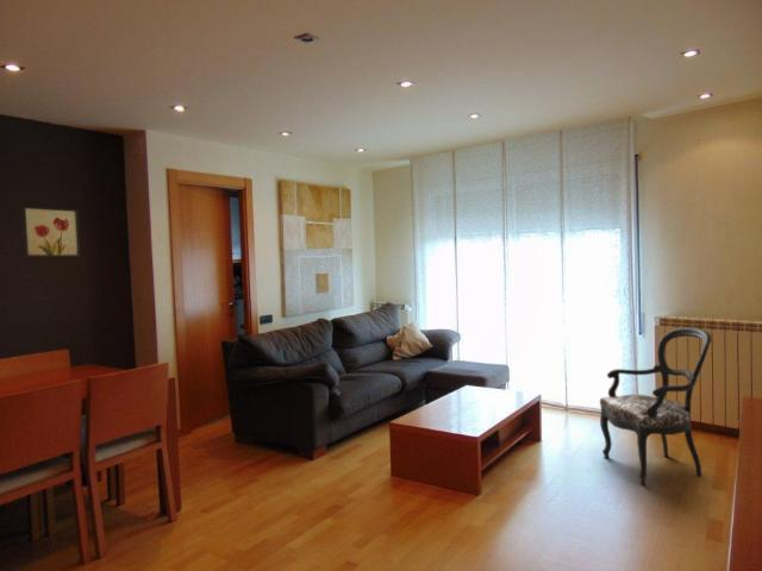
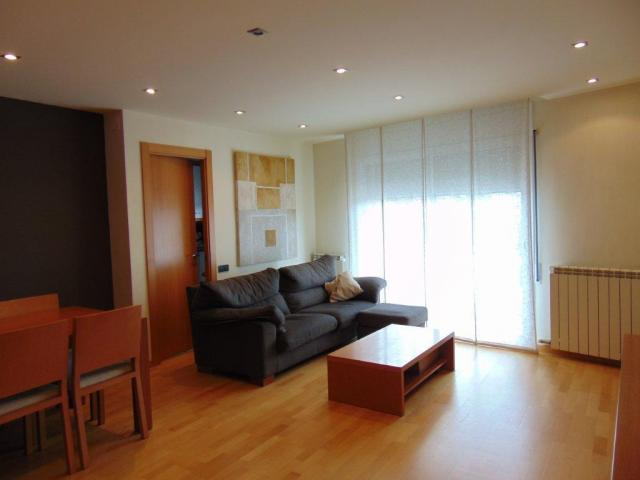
- wall art (51, 232)
- armchair (656, 399)
